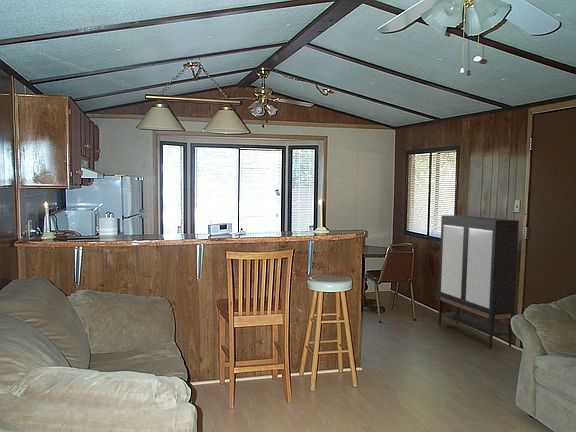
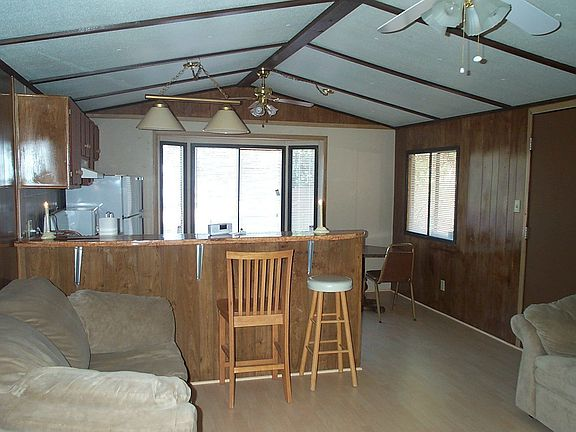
- storage cabinet (474, 276)
